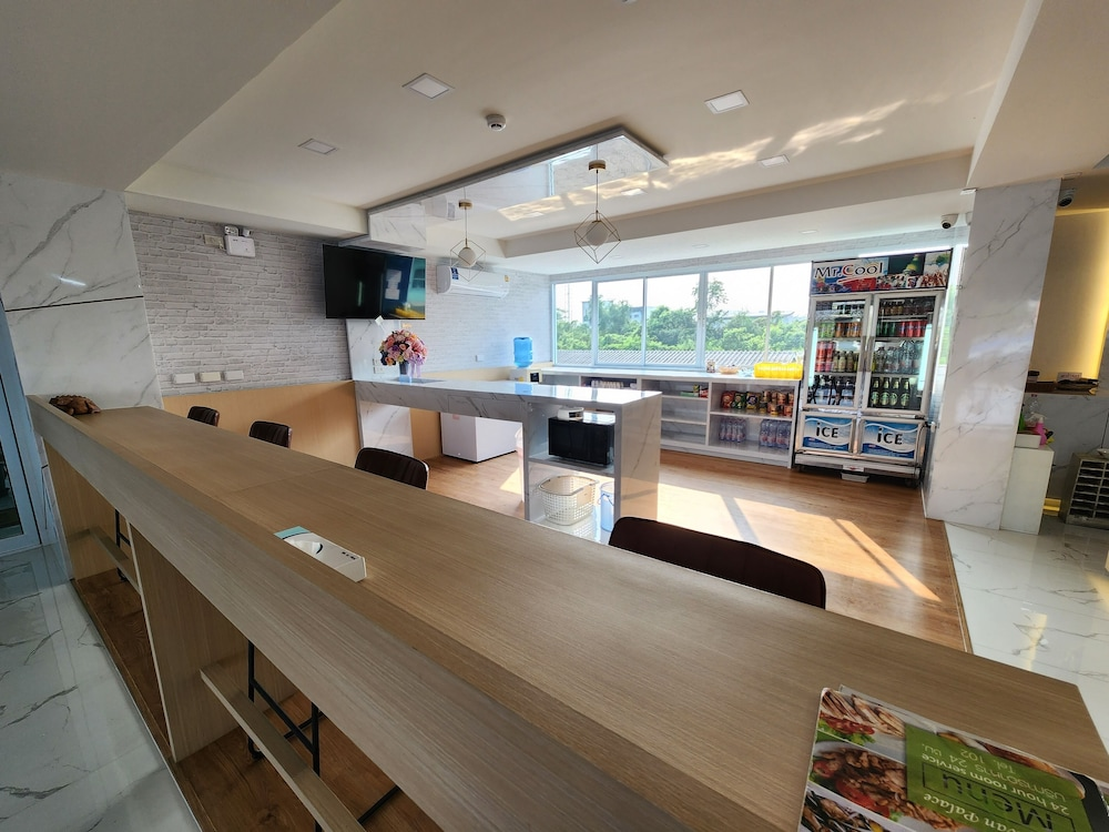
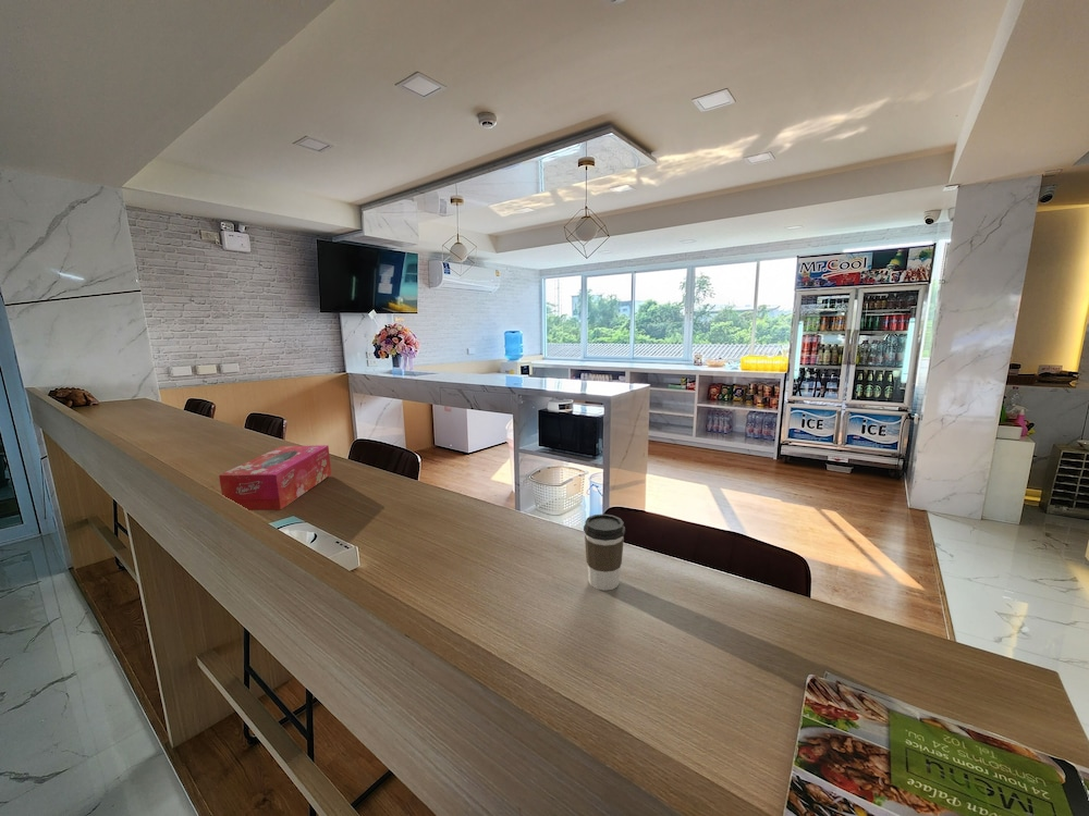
+ tissue box (281, 474)
+ coffee cup (603, 552)
